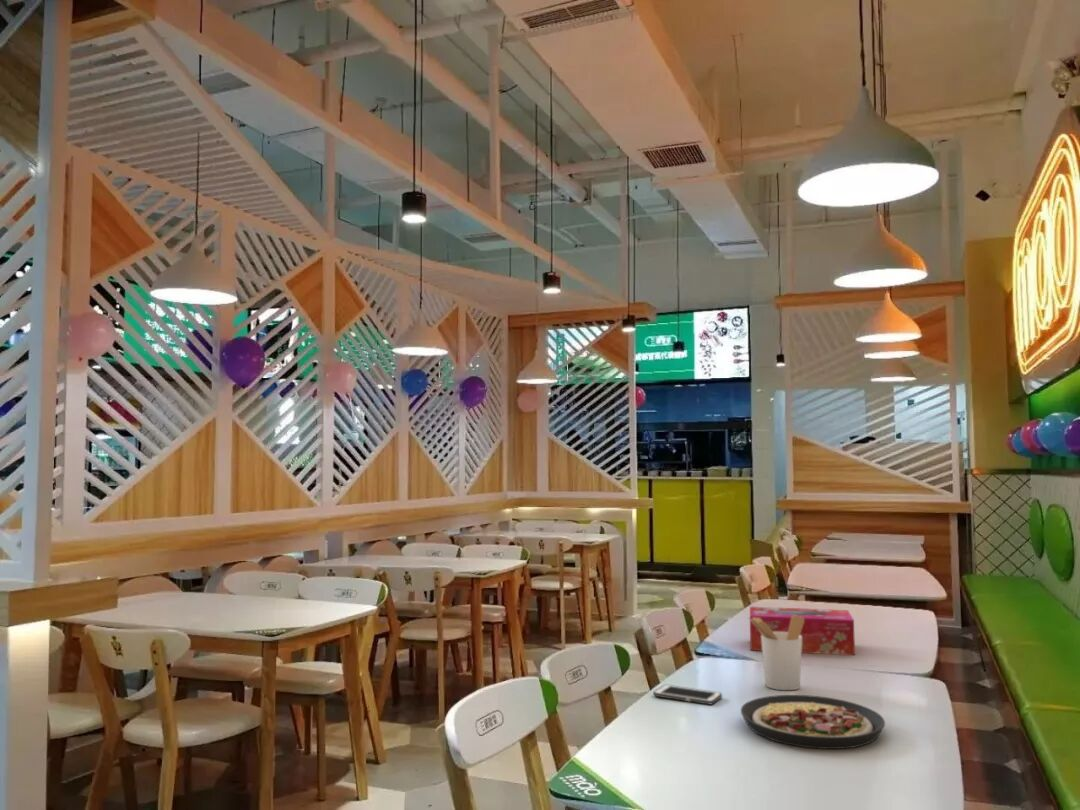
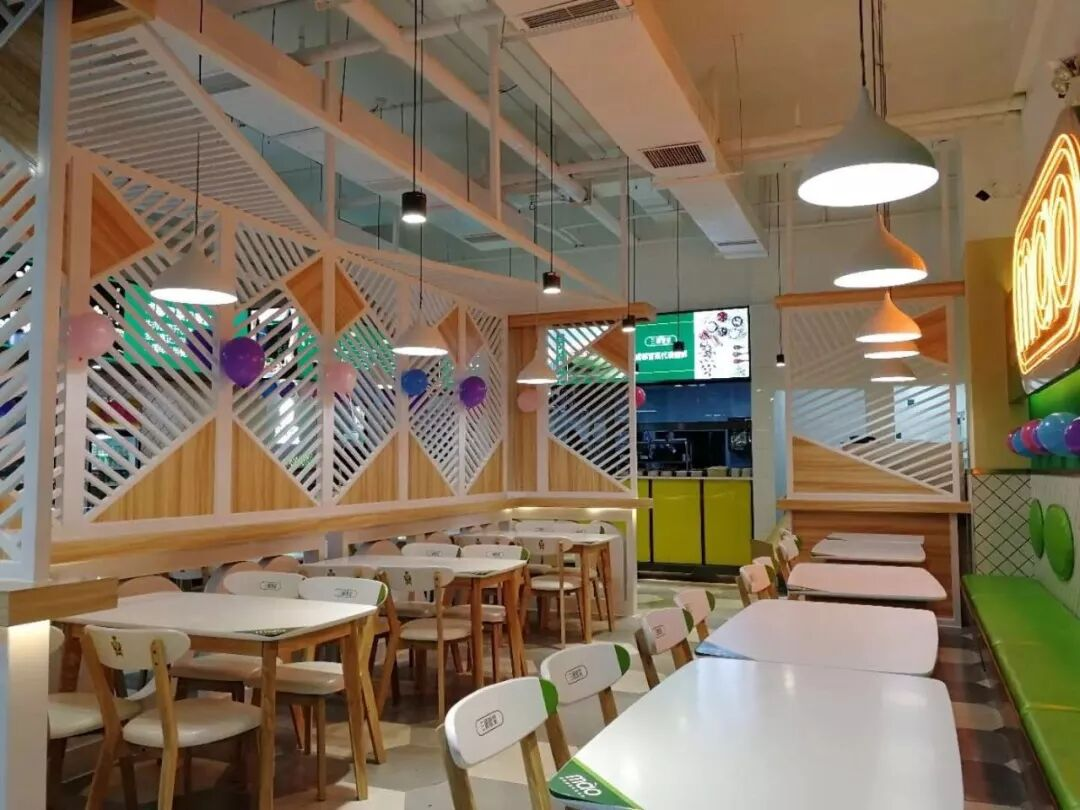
- cell phone (687, 694)
- tissue box (801, 629)
- plate (811, 717)
- utensil holder (774, 649)
